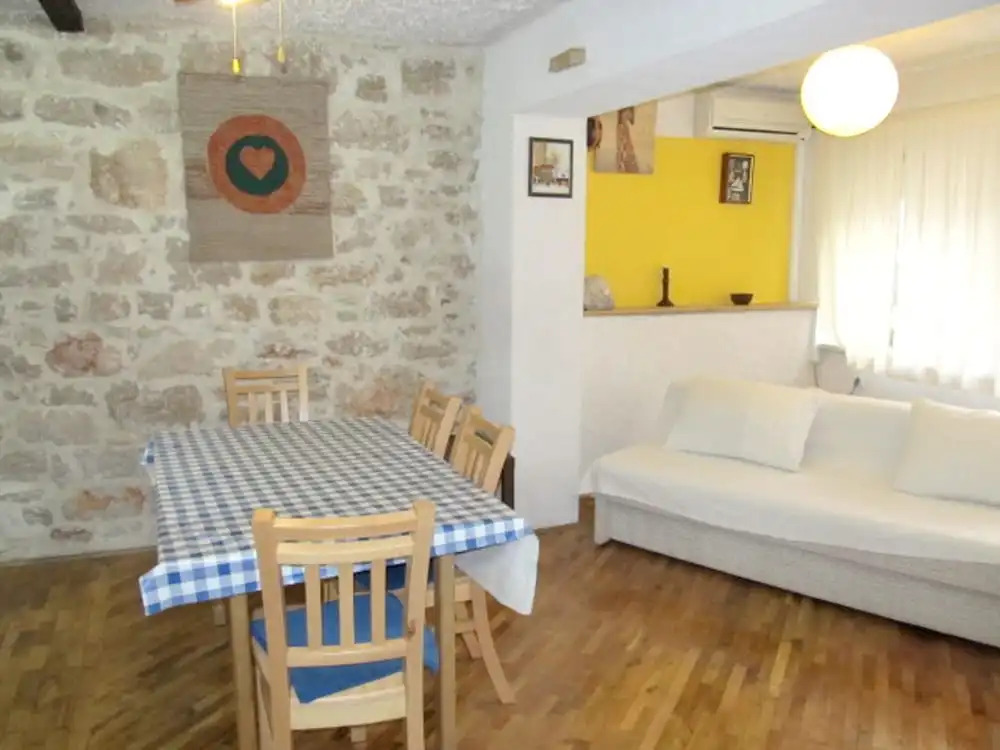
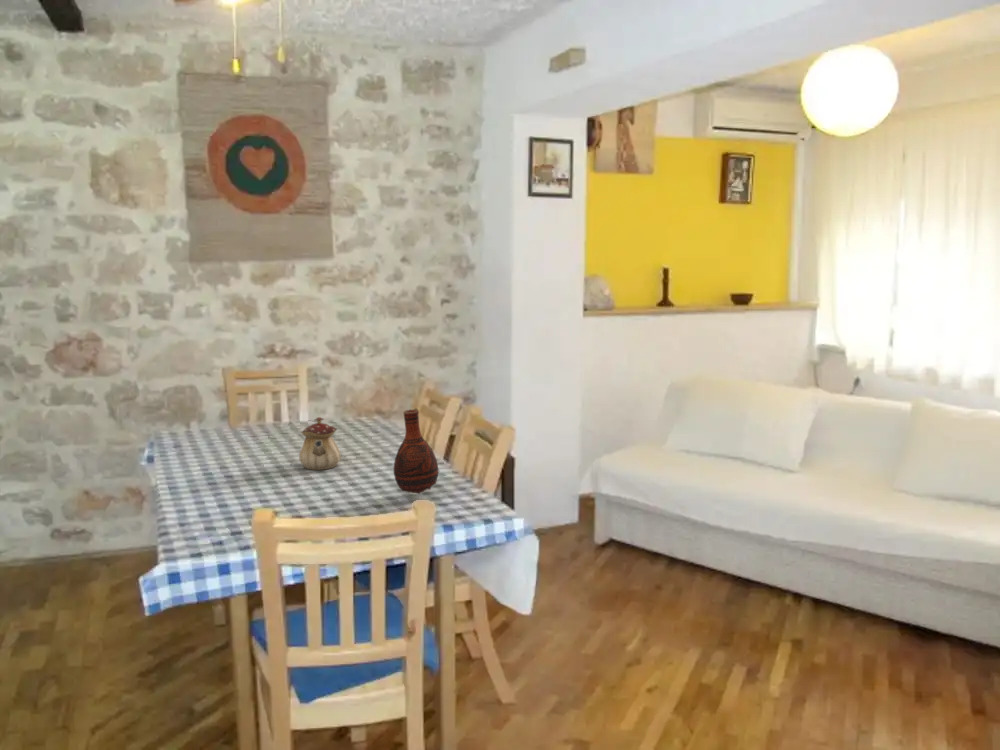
+ teapot (319, 440)
+ vase (415, 447)
